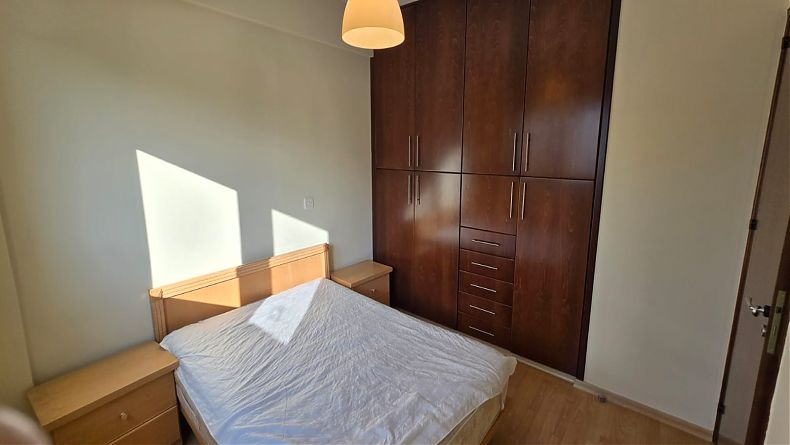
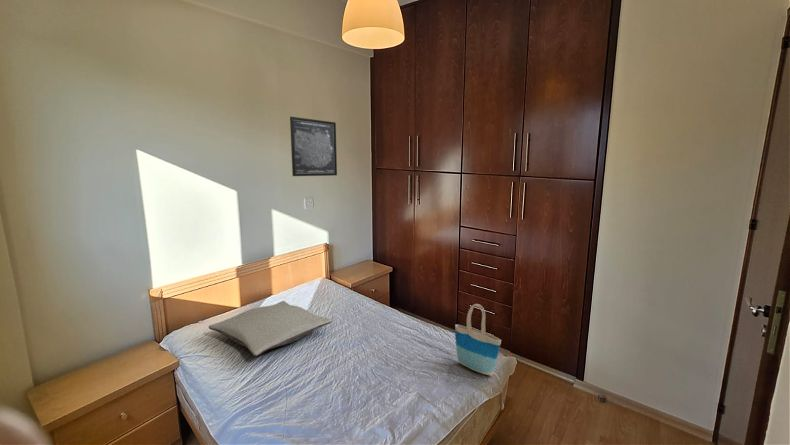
+ tote bag (476, 337)
+ pillow (271, 324)
+ wall art (315, 148)
